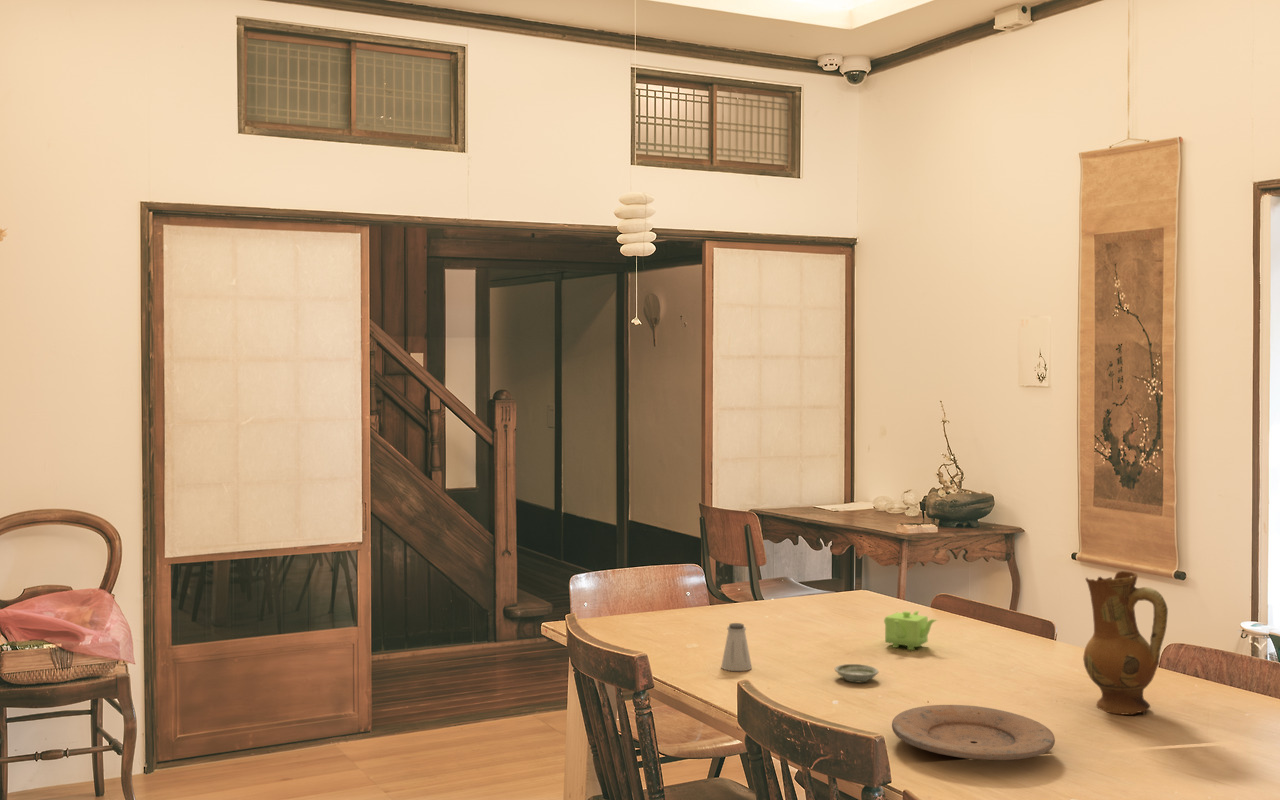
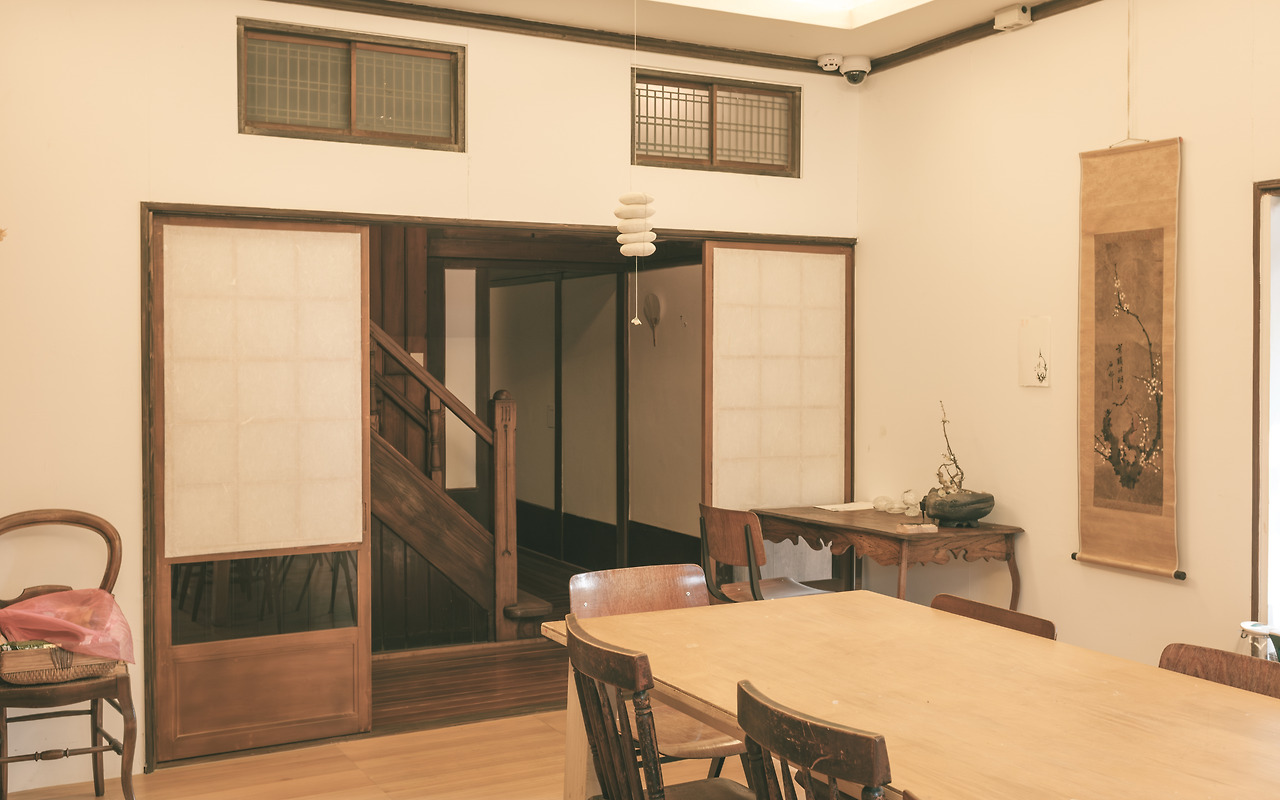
- saltshaker (736, 645)
- ceramic jug (1124, 641)
- plate (971, 737)
- teapot (910, 629)
- saucer (856, 674)
